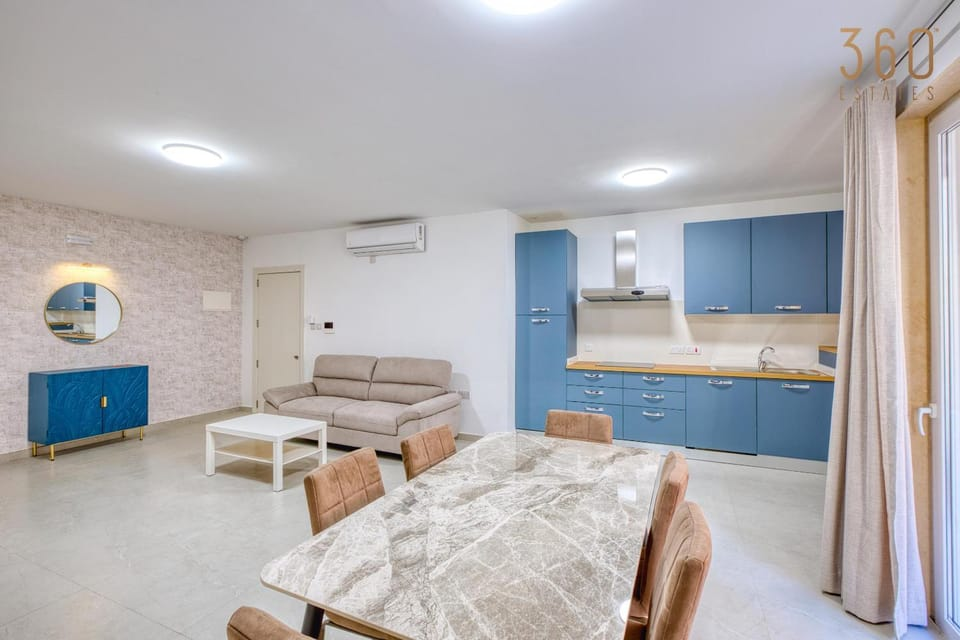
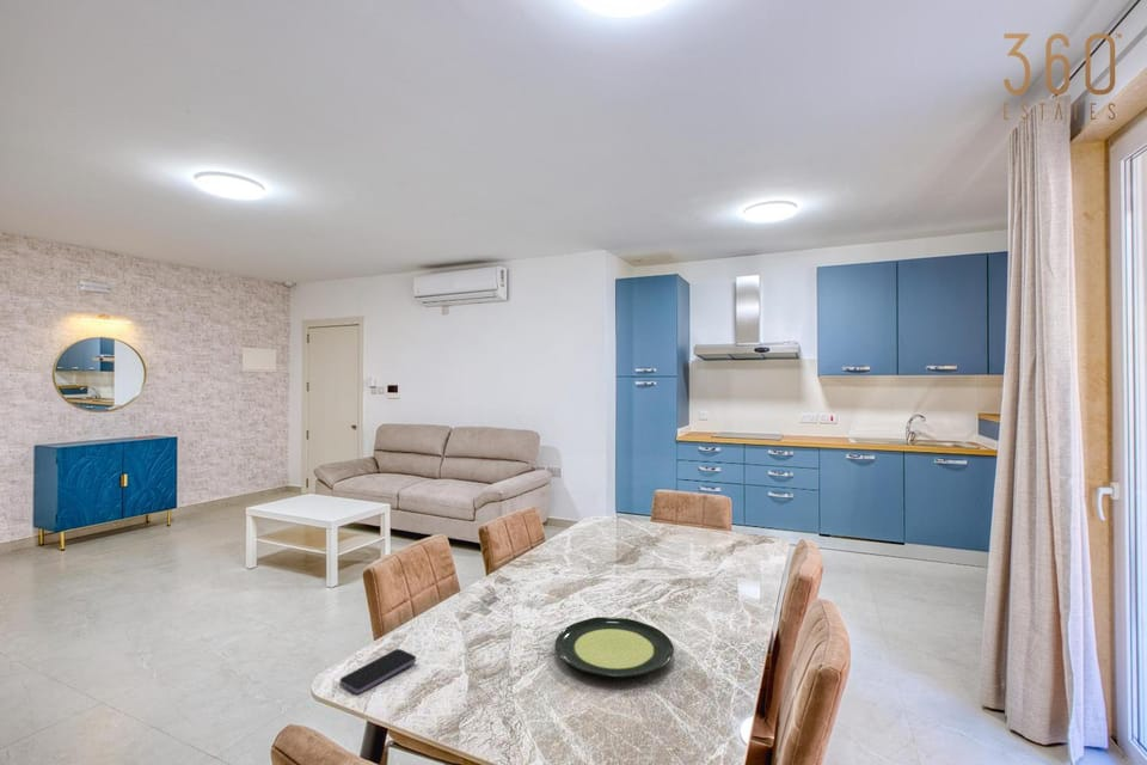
+ plate (613, 647)
+ smartphone (379, 669)
